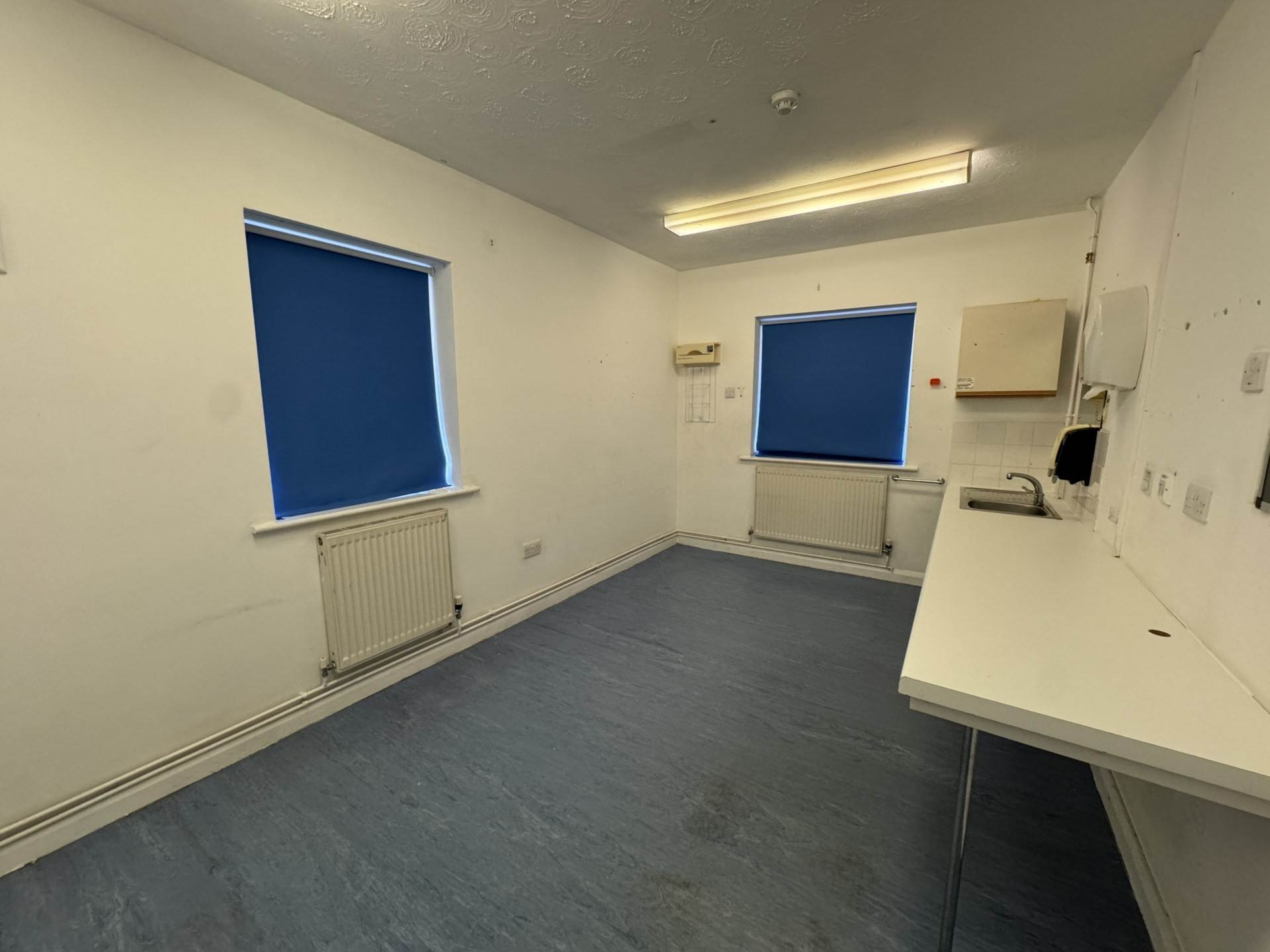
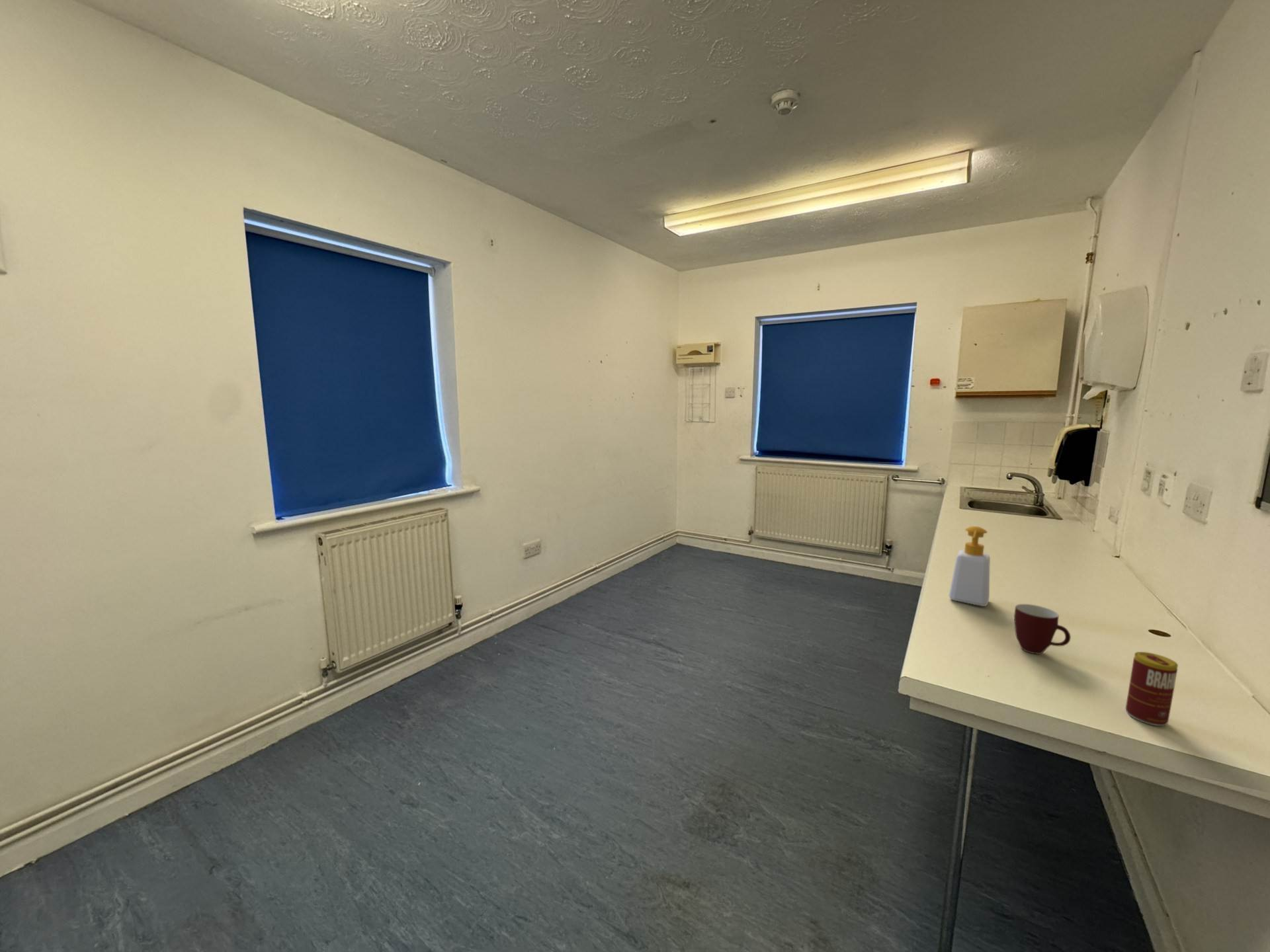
+ soap bottle (972, 565)
+ mug (1040, 631)
+ beverage can (1151, 688)
